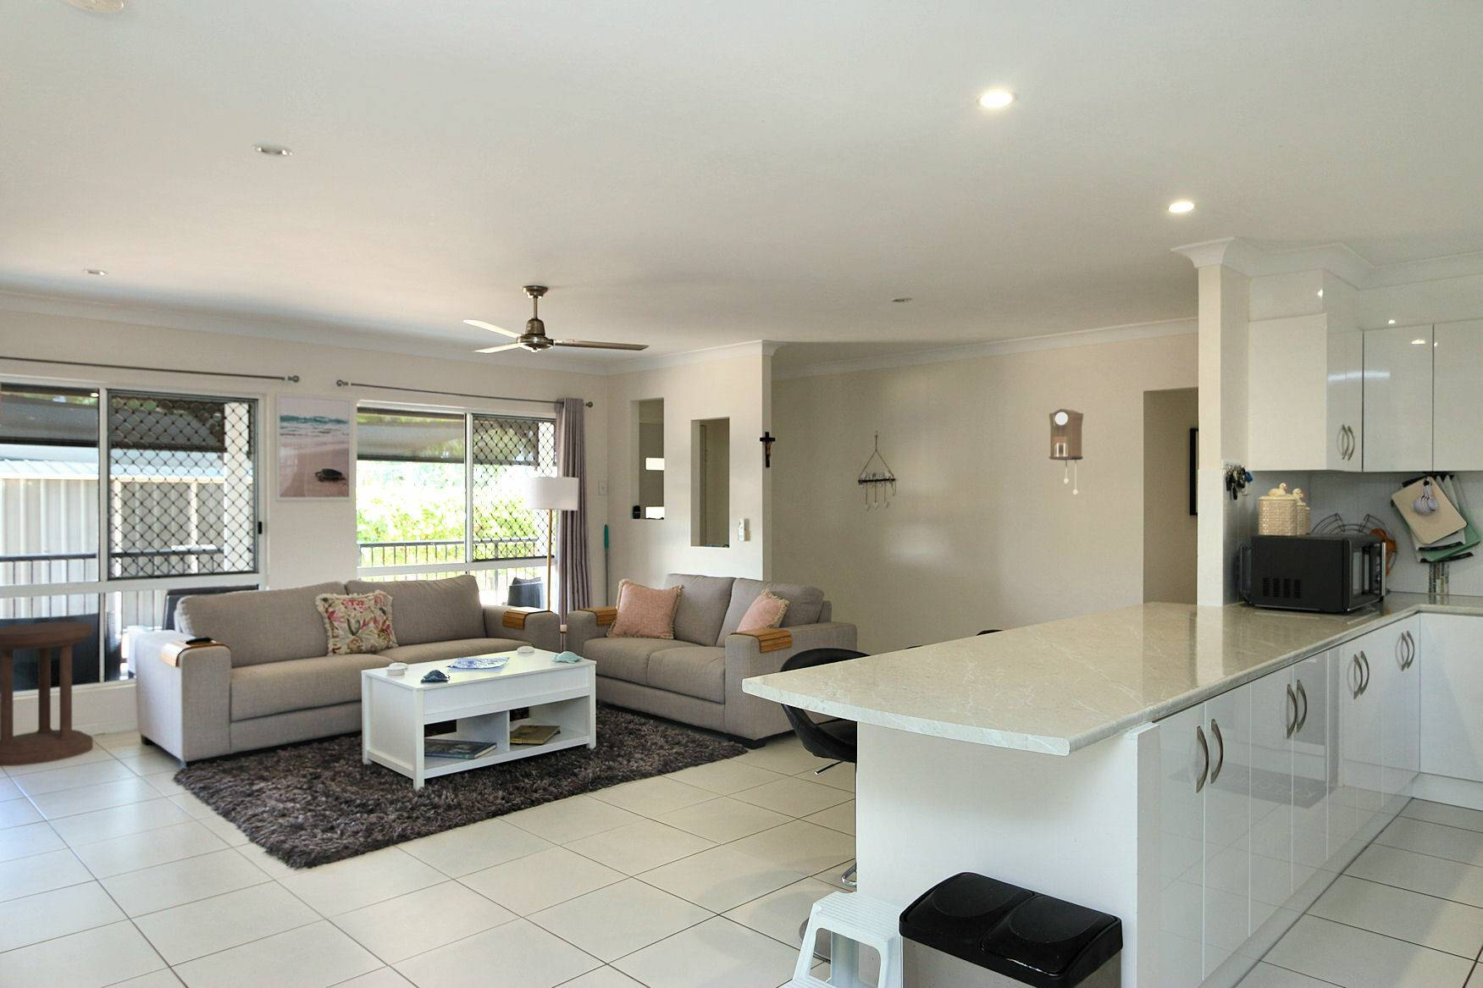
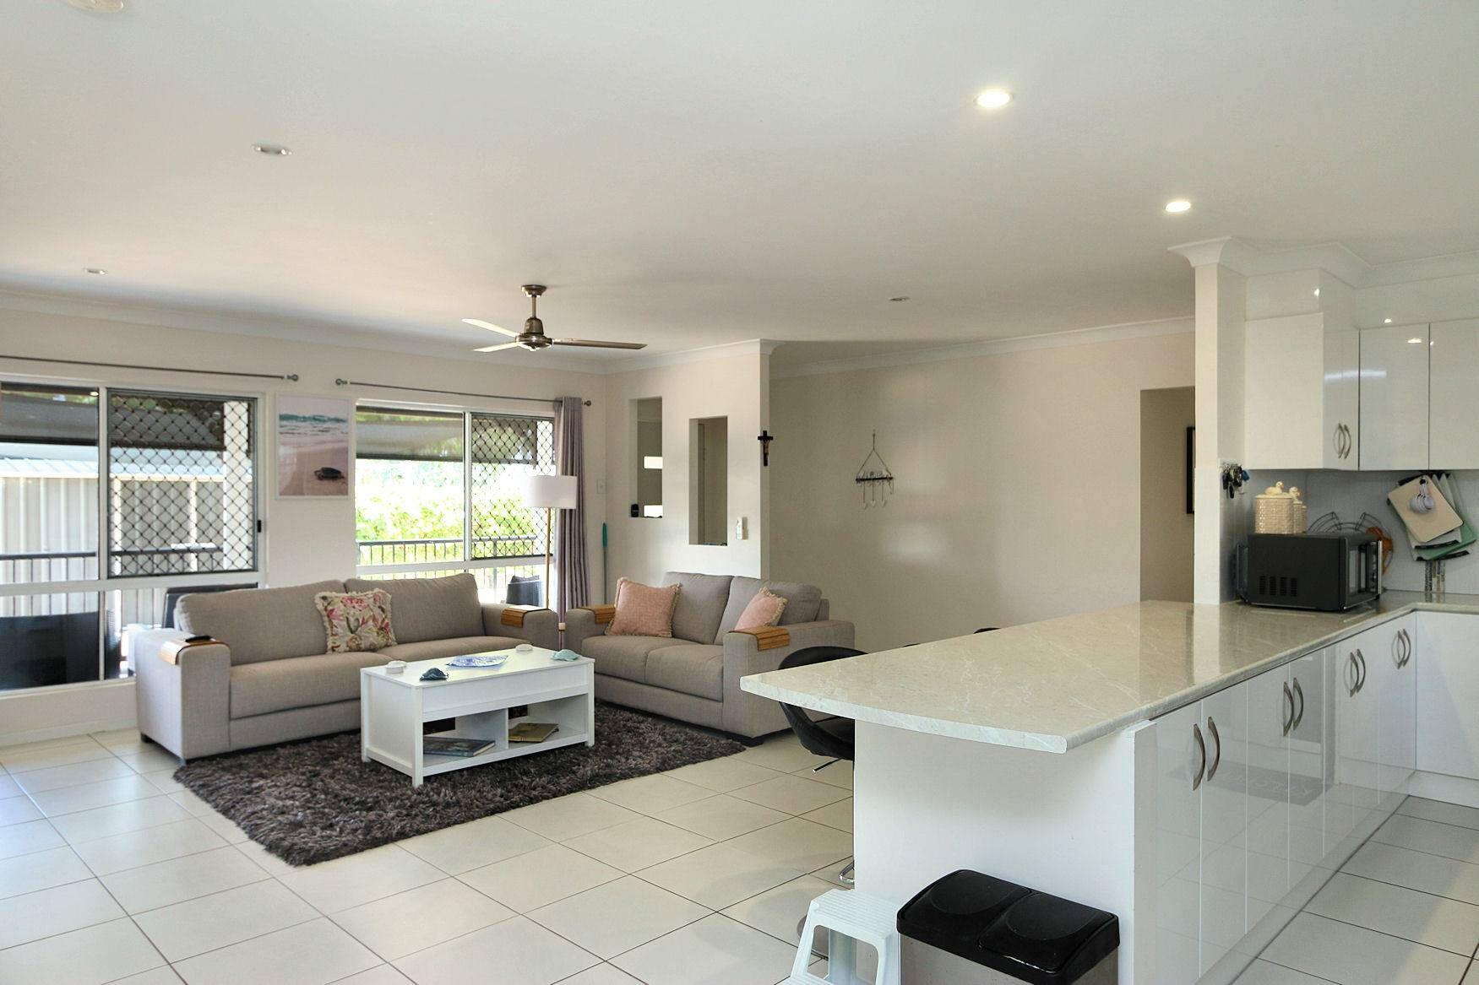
- pendulum clock (1065, 451)
- side table (40, 690)
